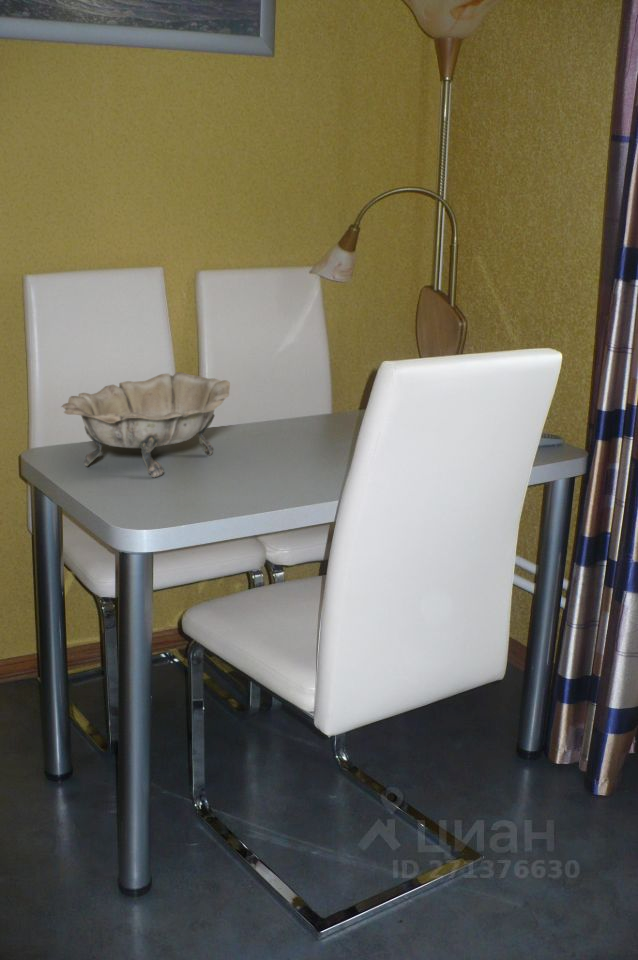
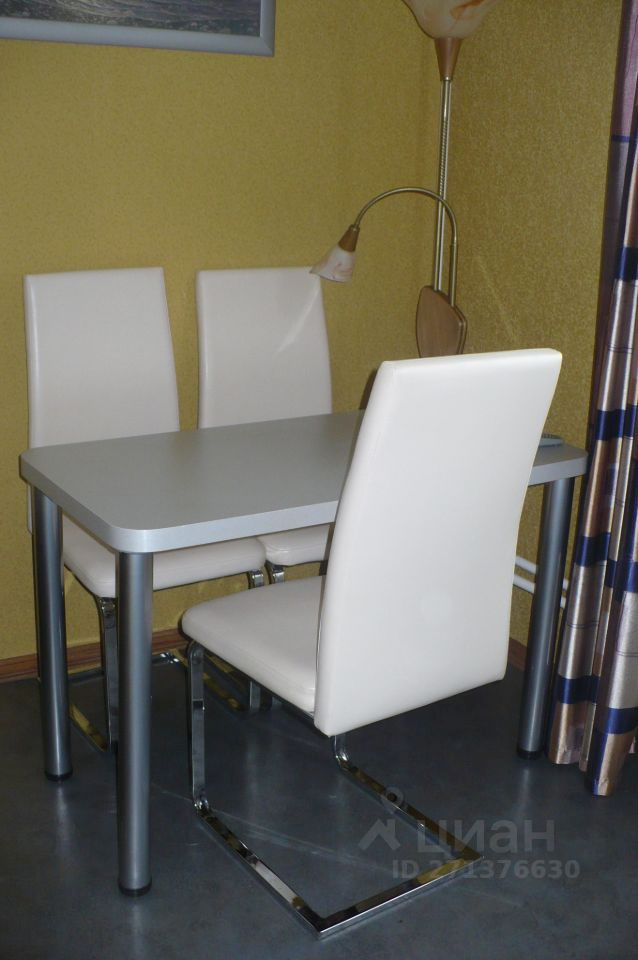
- decorative bowl (150, 424)
